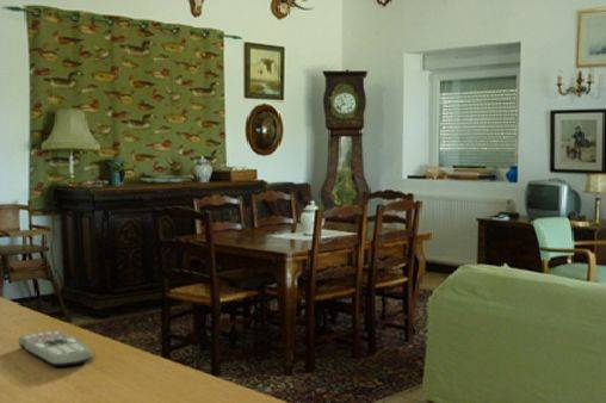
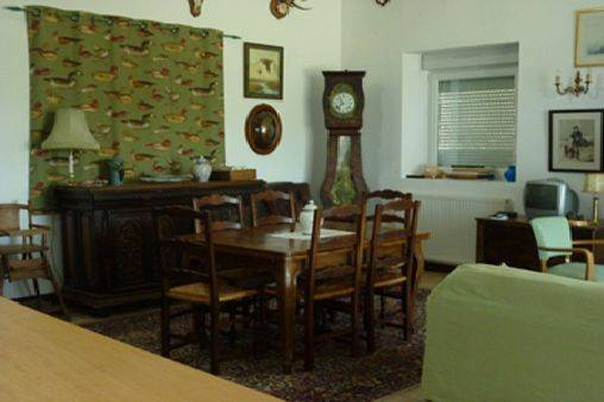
- remote control (56, 348)
